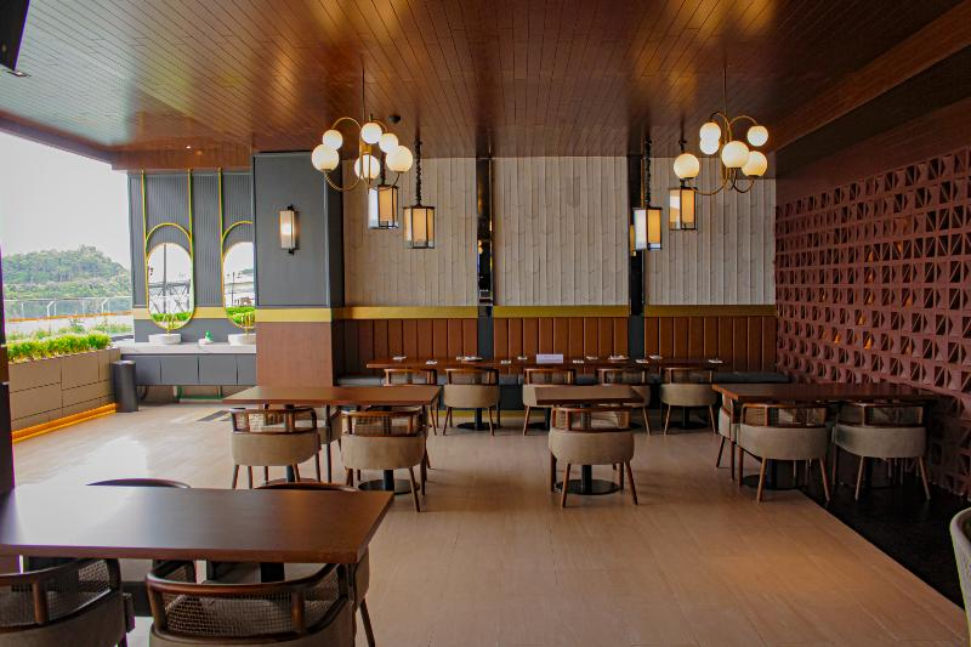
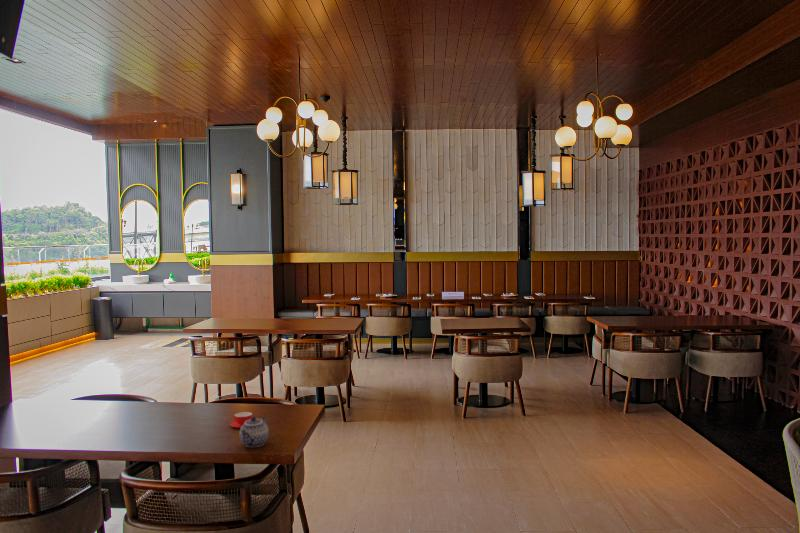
+ teacup (243, 419)
+ teapot (254, 430)
